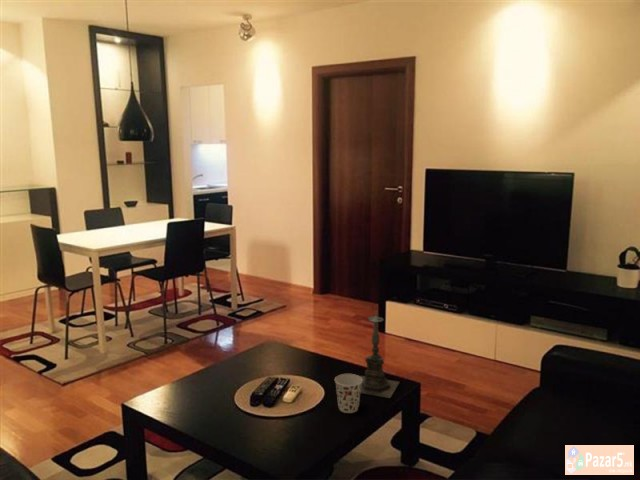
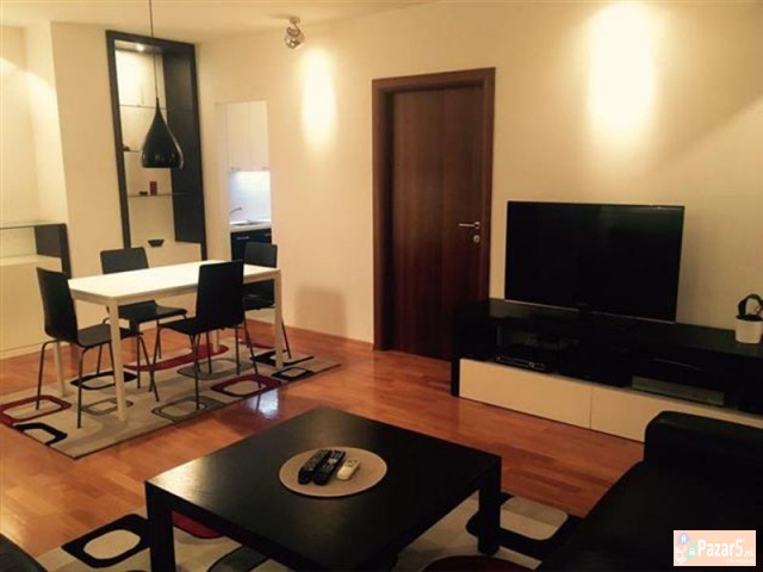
- candle holder (374, 347)
- cup (348, 394)
